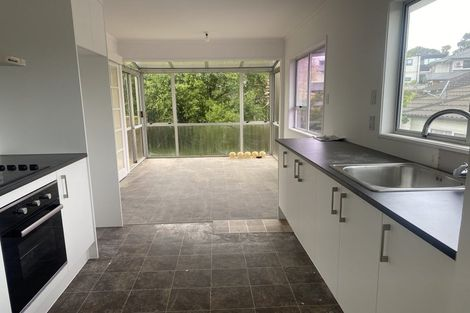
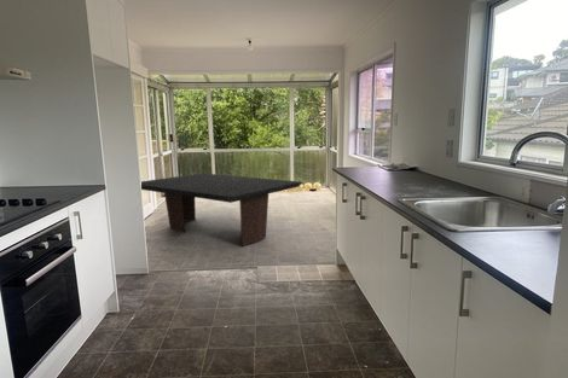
+ dining table (214, 199)
